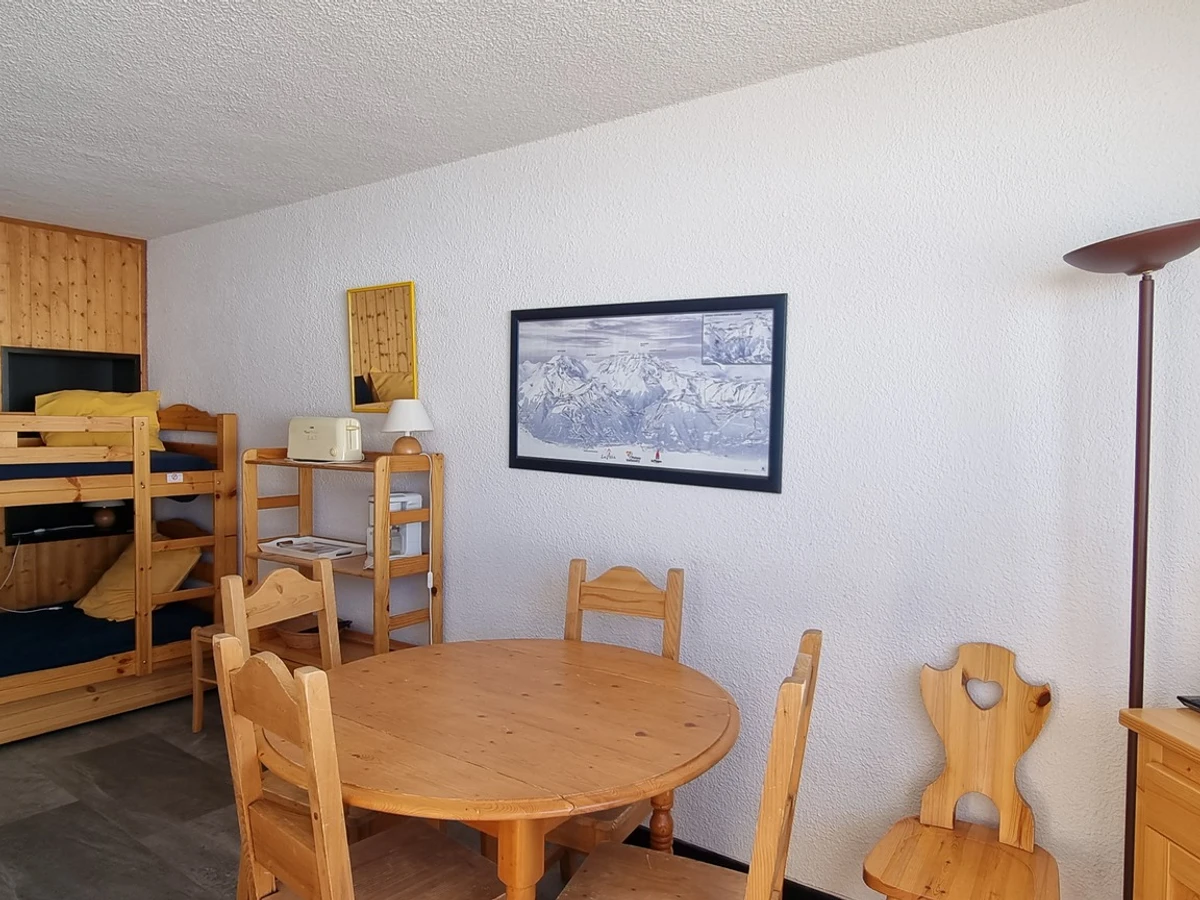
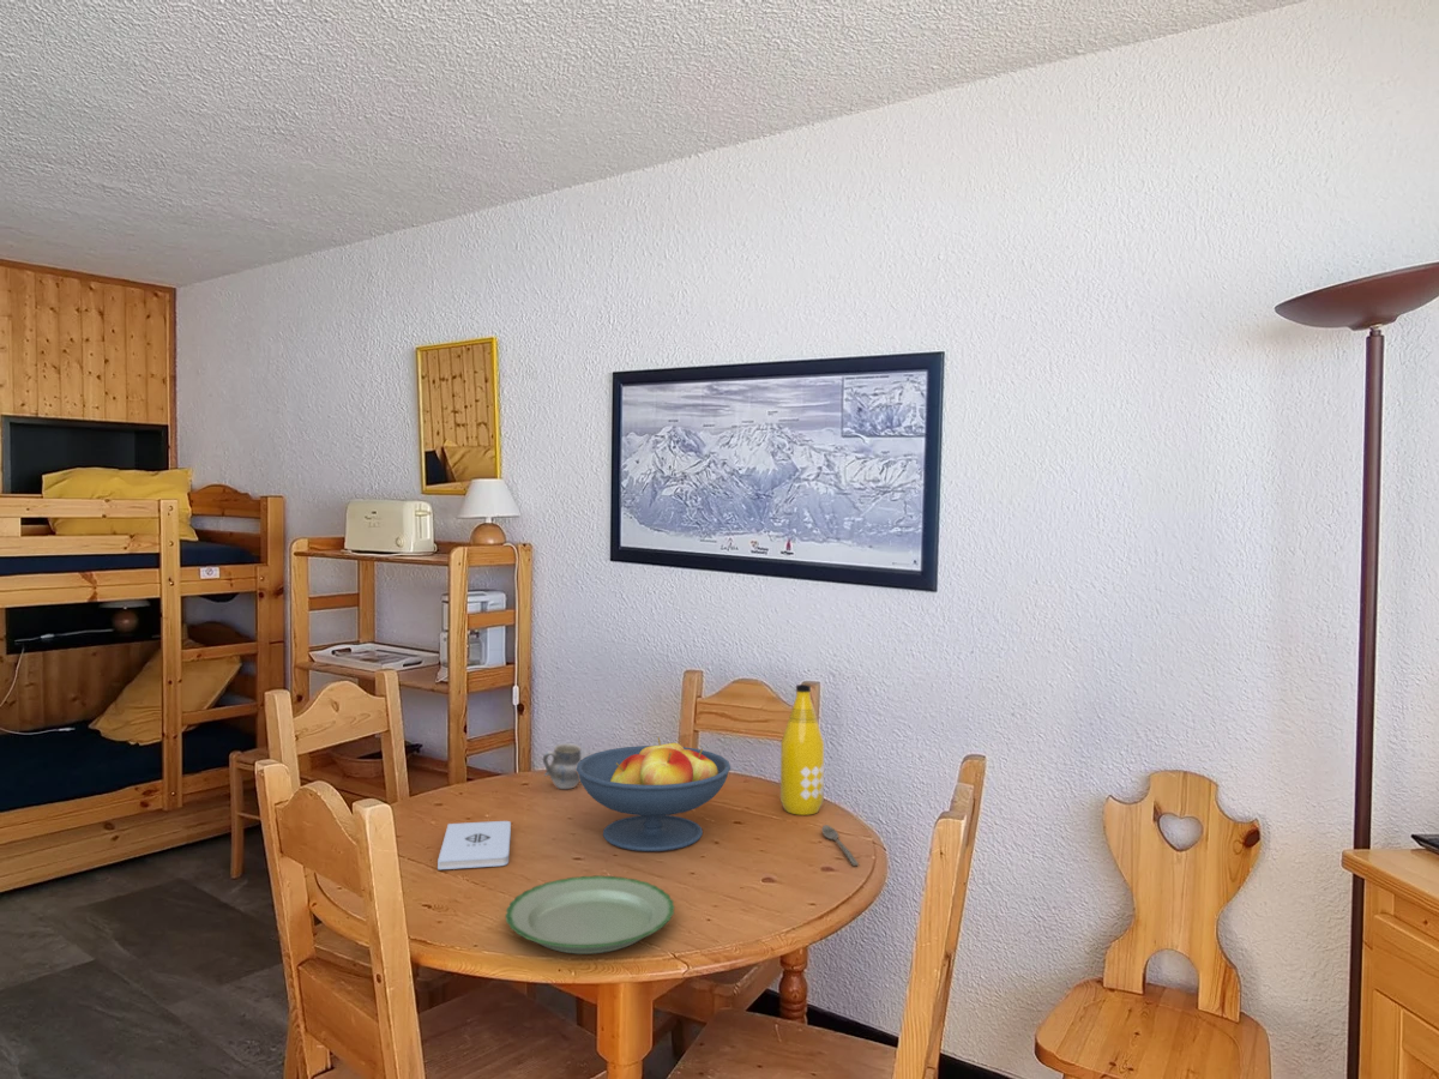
+ spoon (839, 844)
+ fruit bowl (652, 786)
+ notepad (476, 843)
+ plate (590, 917)
+ cup (562, 766)
+ bottle (802, 747)
